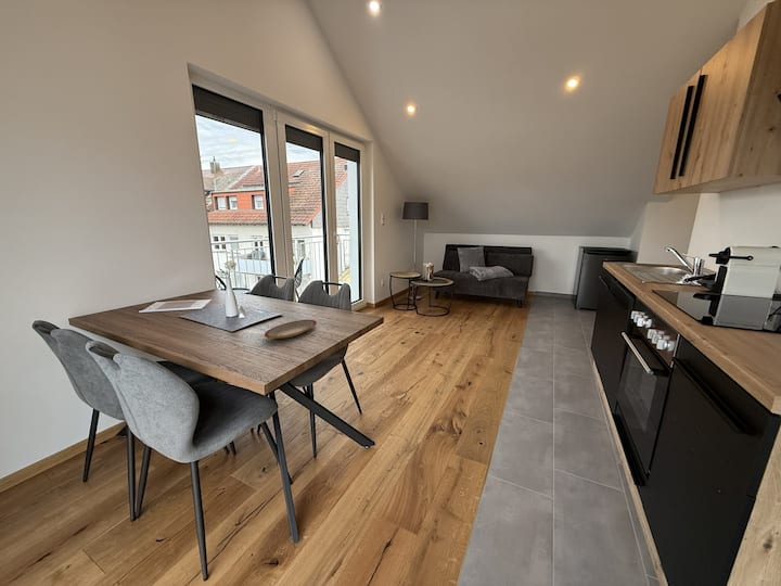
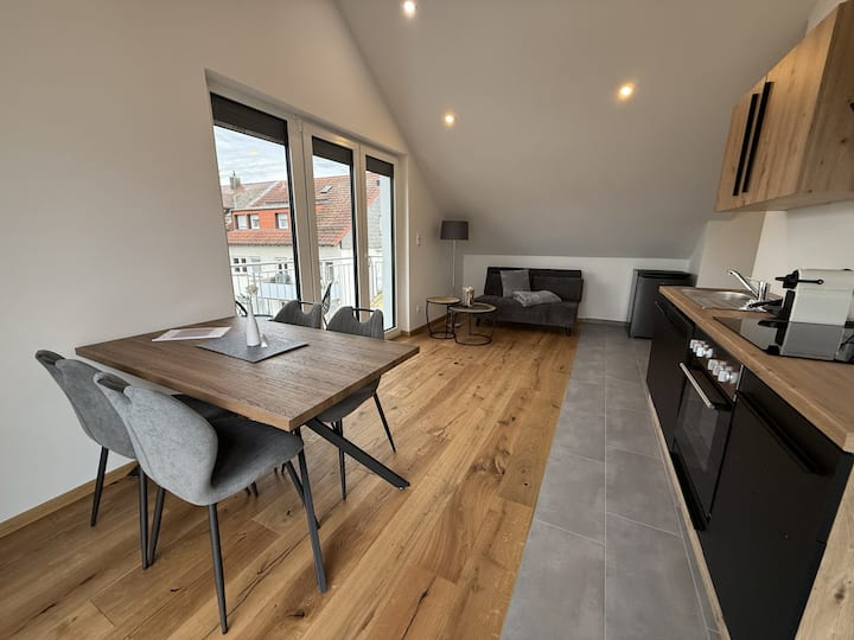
- plate (292, 330)
